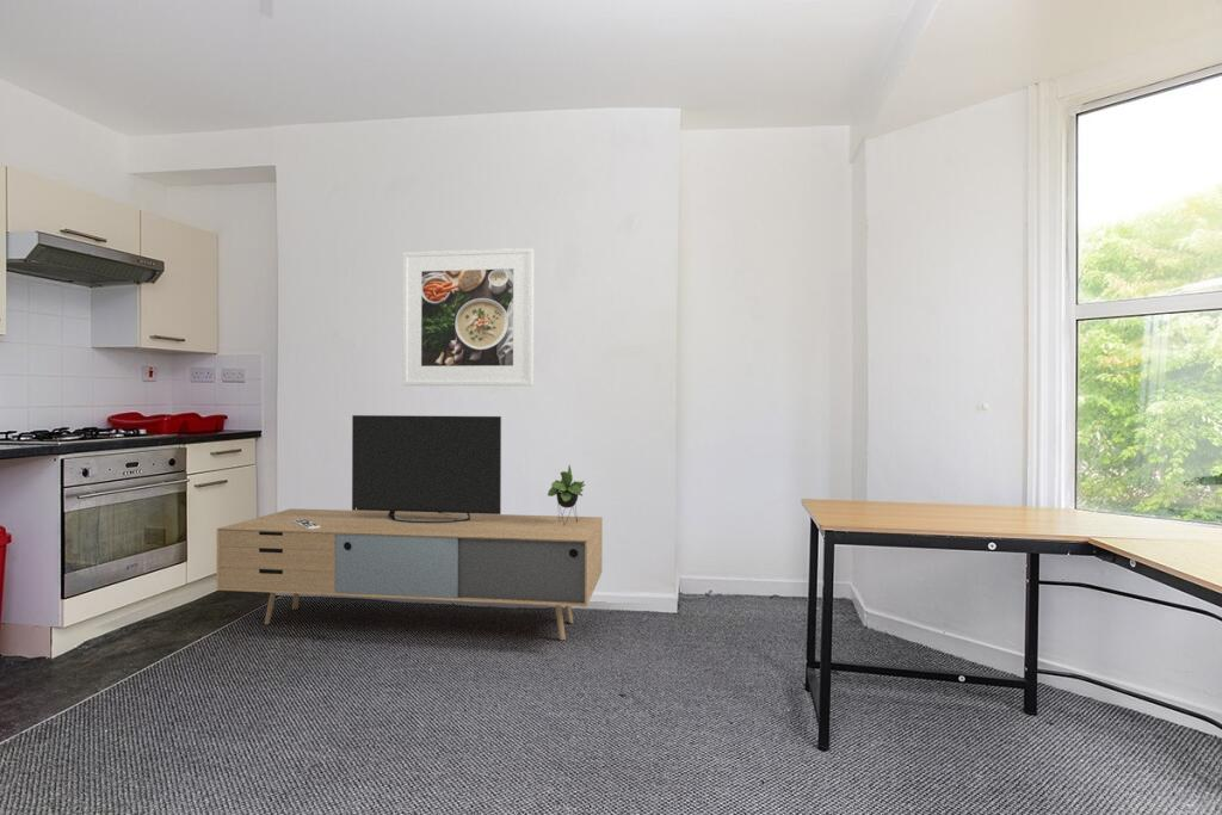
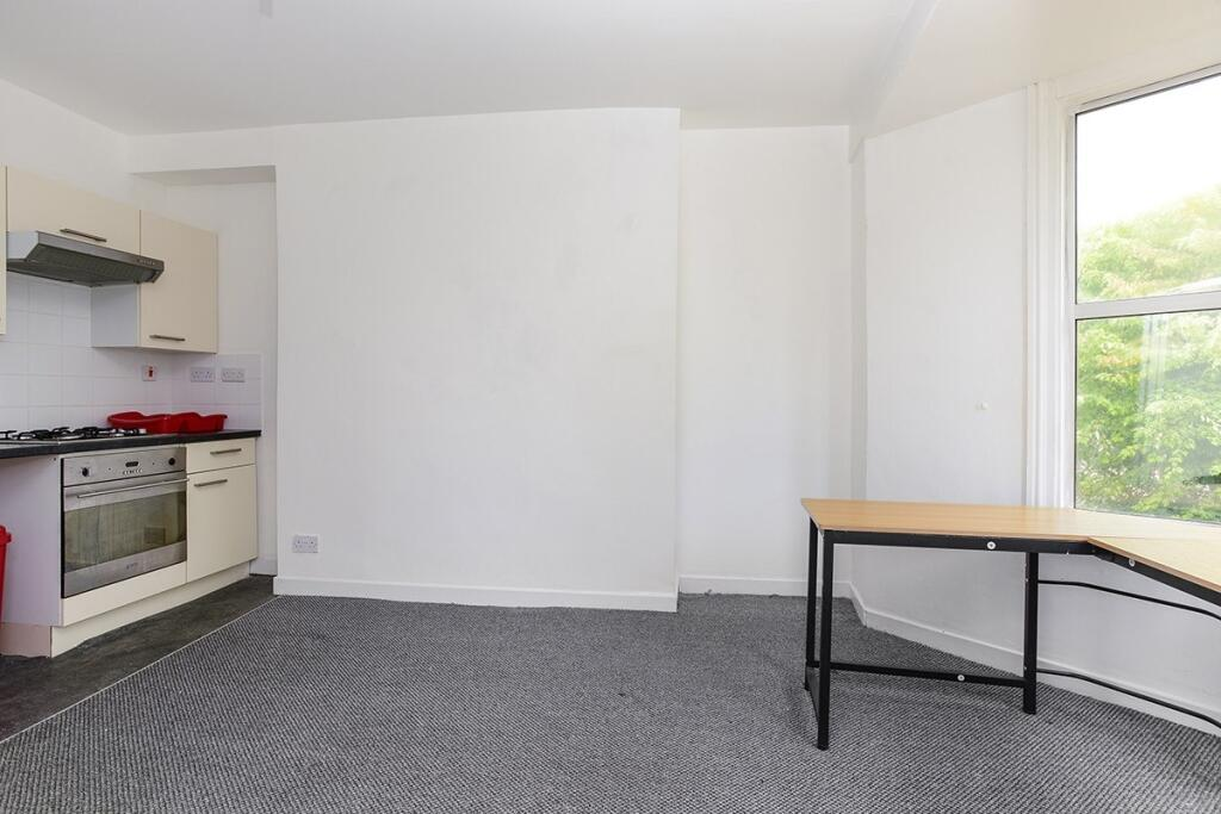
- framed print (467, 317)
- media console (421, 518)
